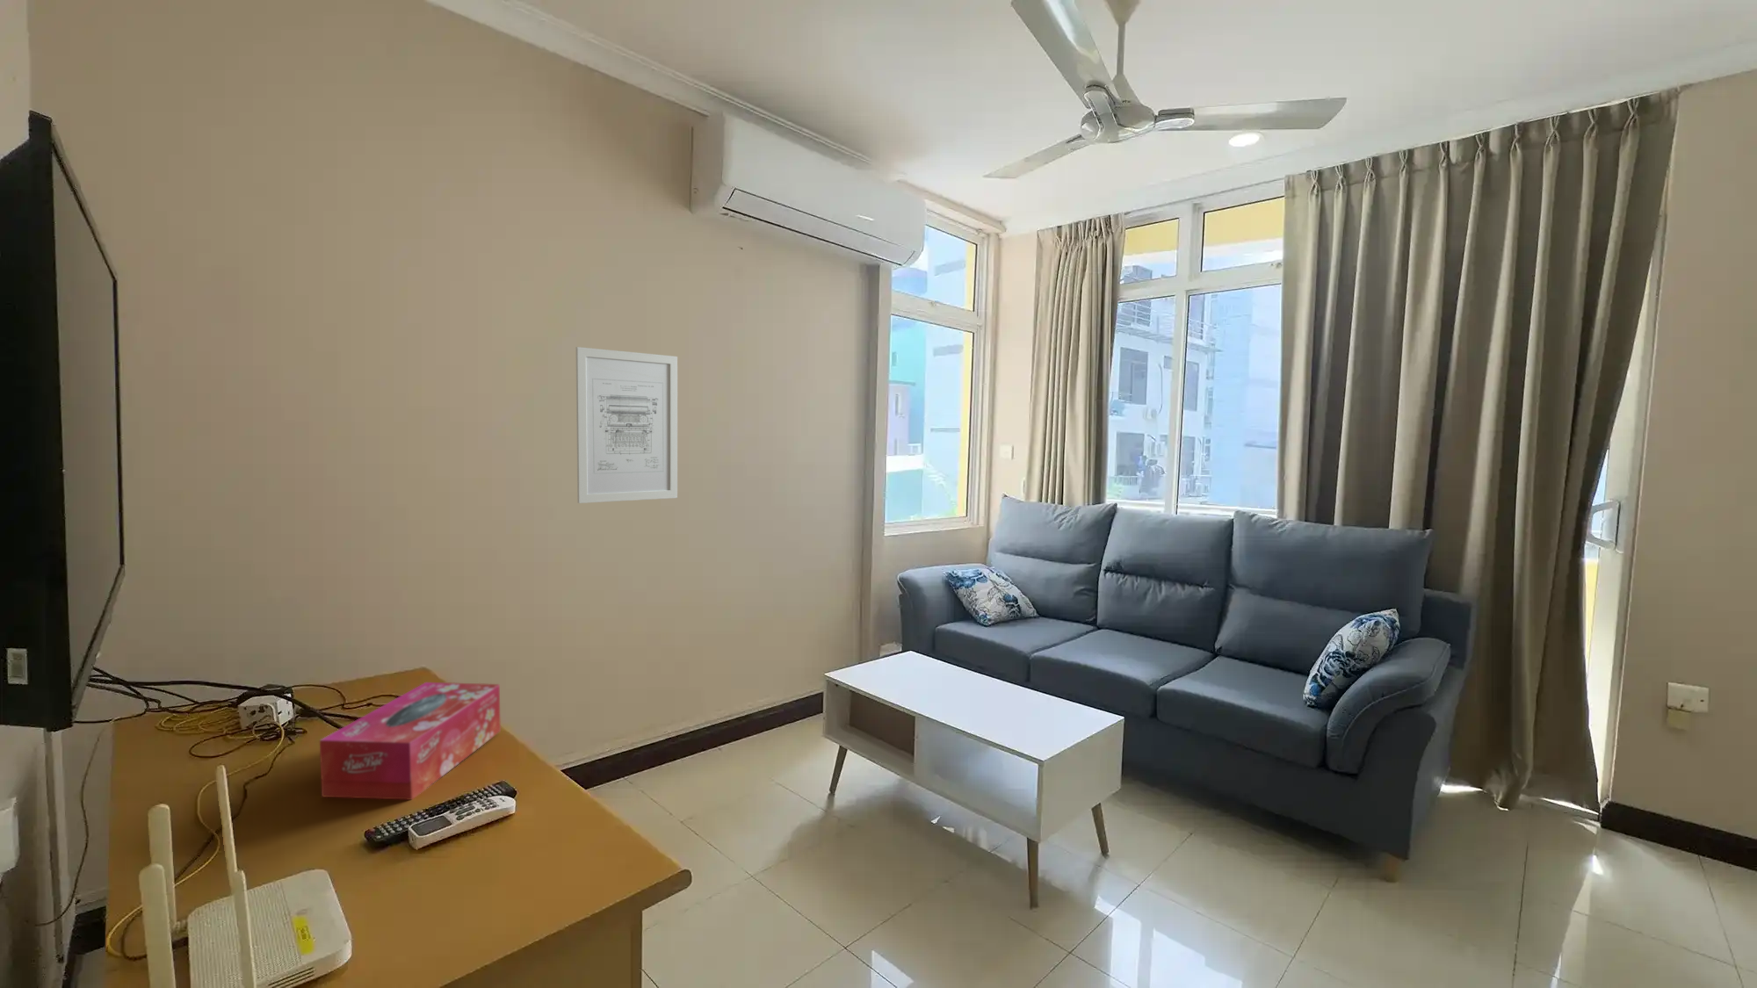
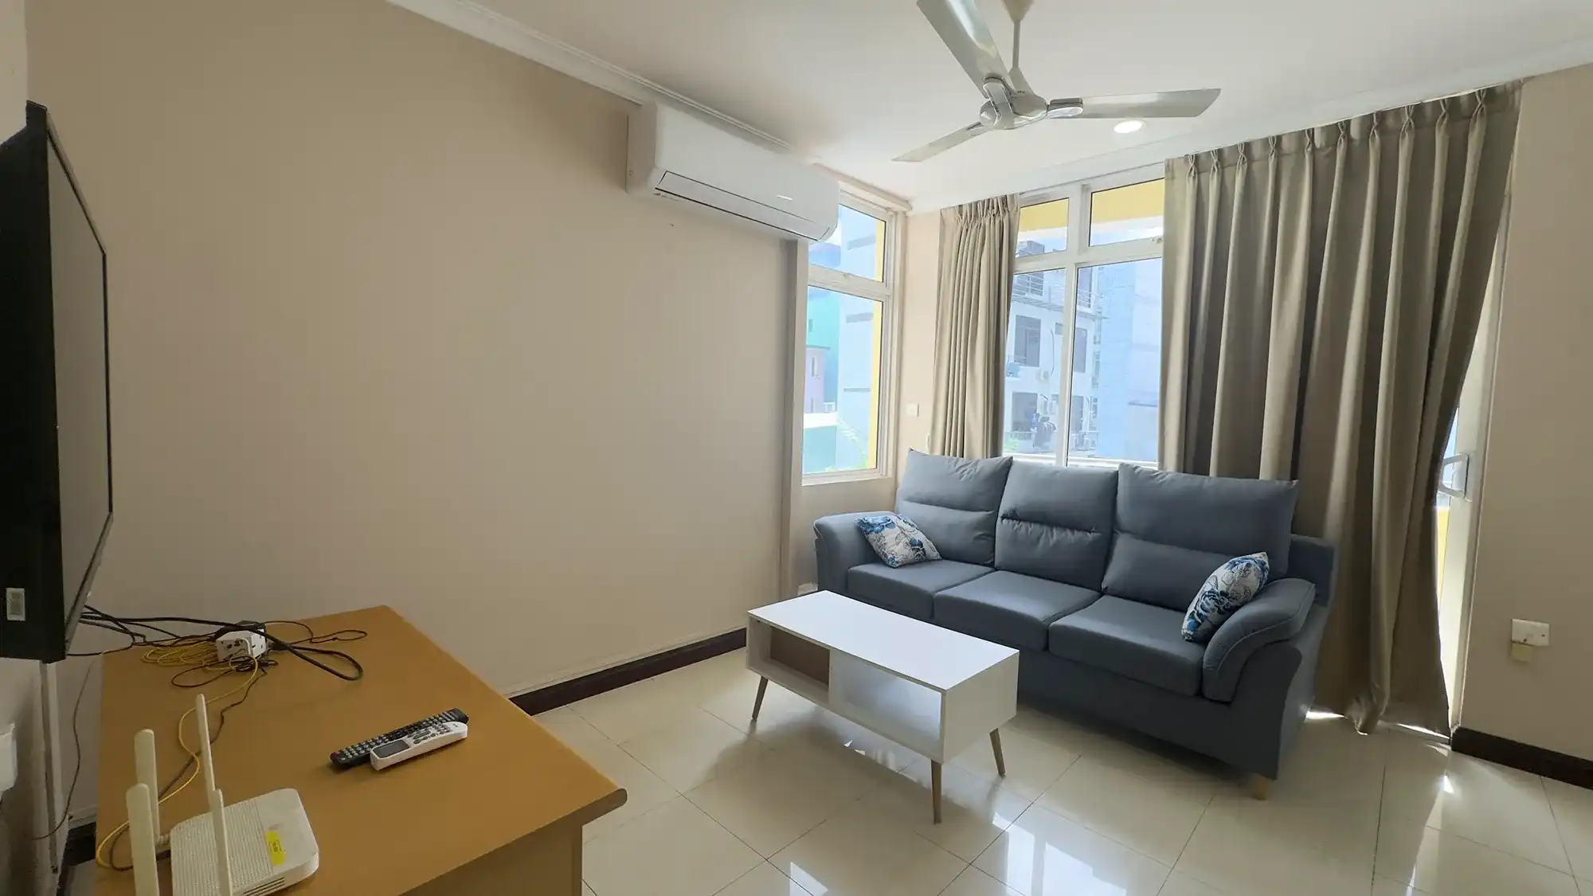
- tissue box (419, 735)
- wall art (629, 426)
